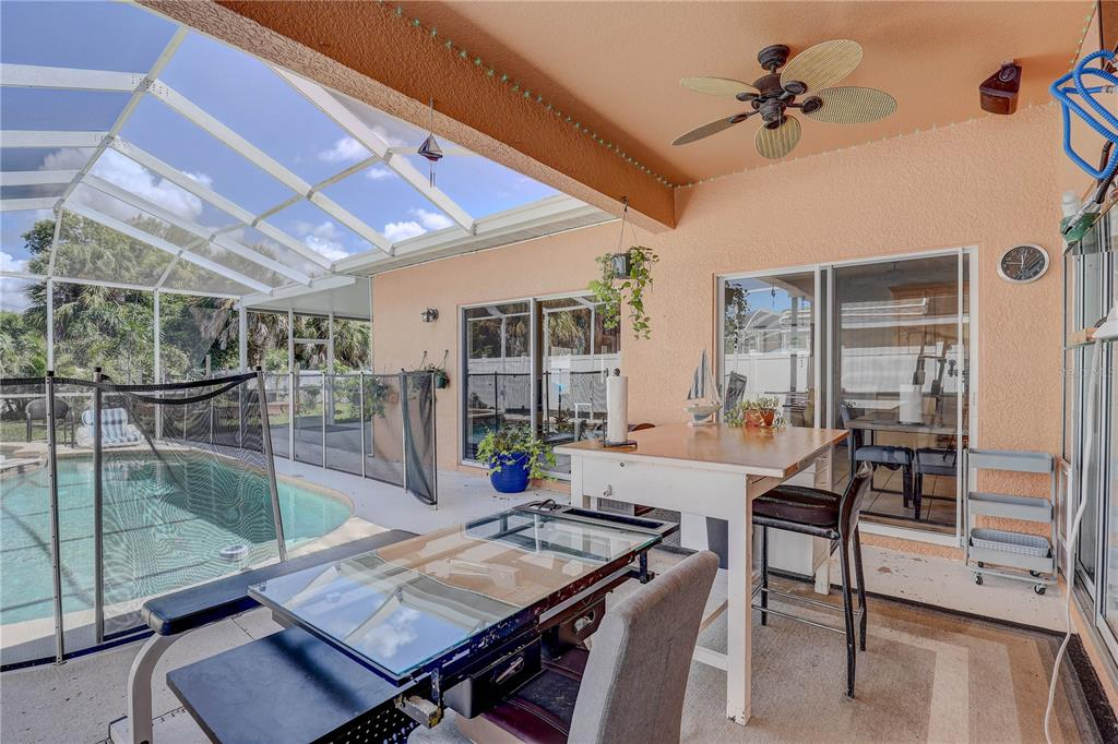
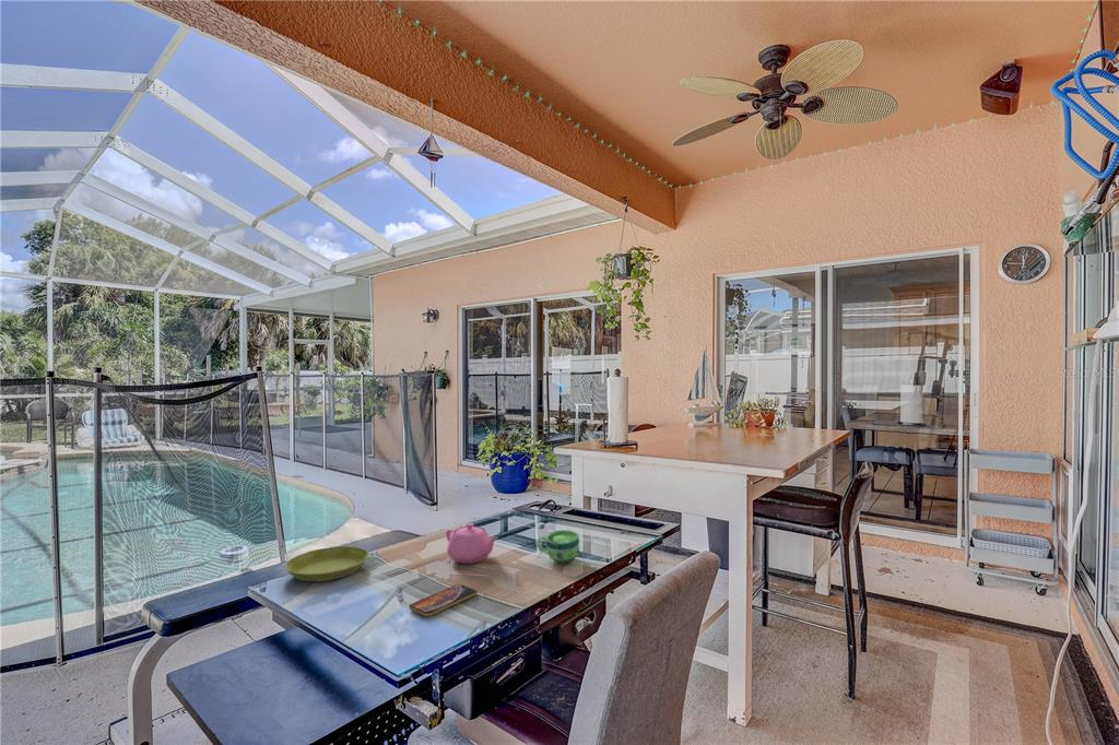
+ saucer (328, 564)
+ smartphone (444, 599)
+ teapot (471, 541)
+ cup (557, 547)
